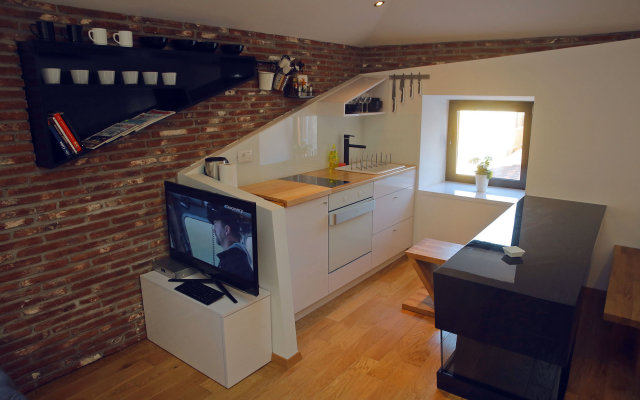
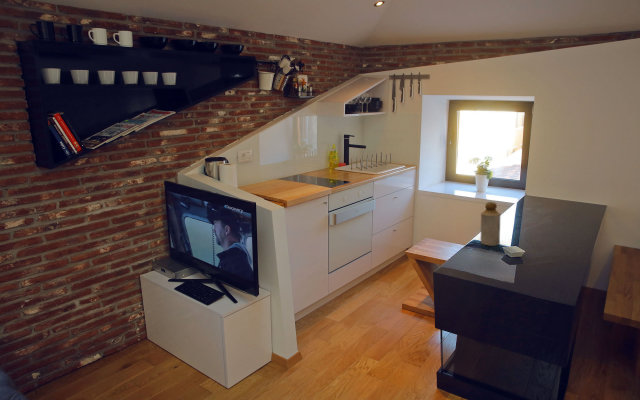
+ bottle (490, 222)
